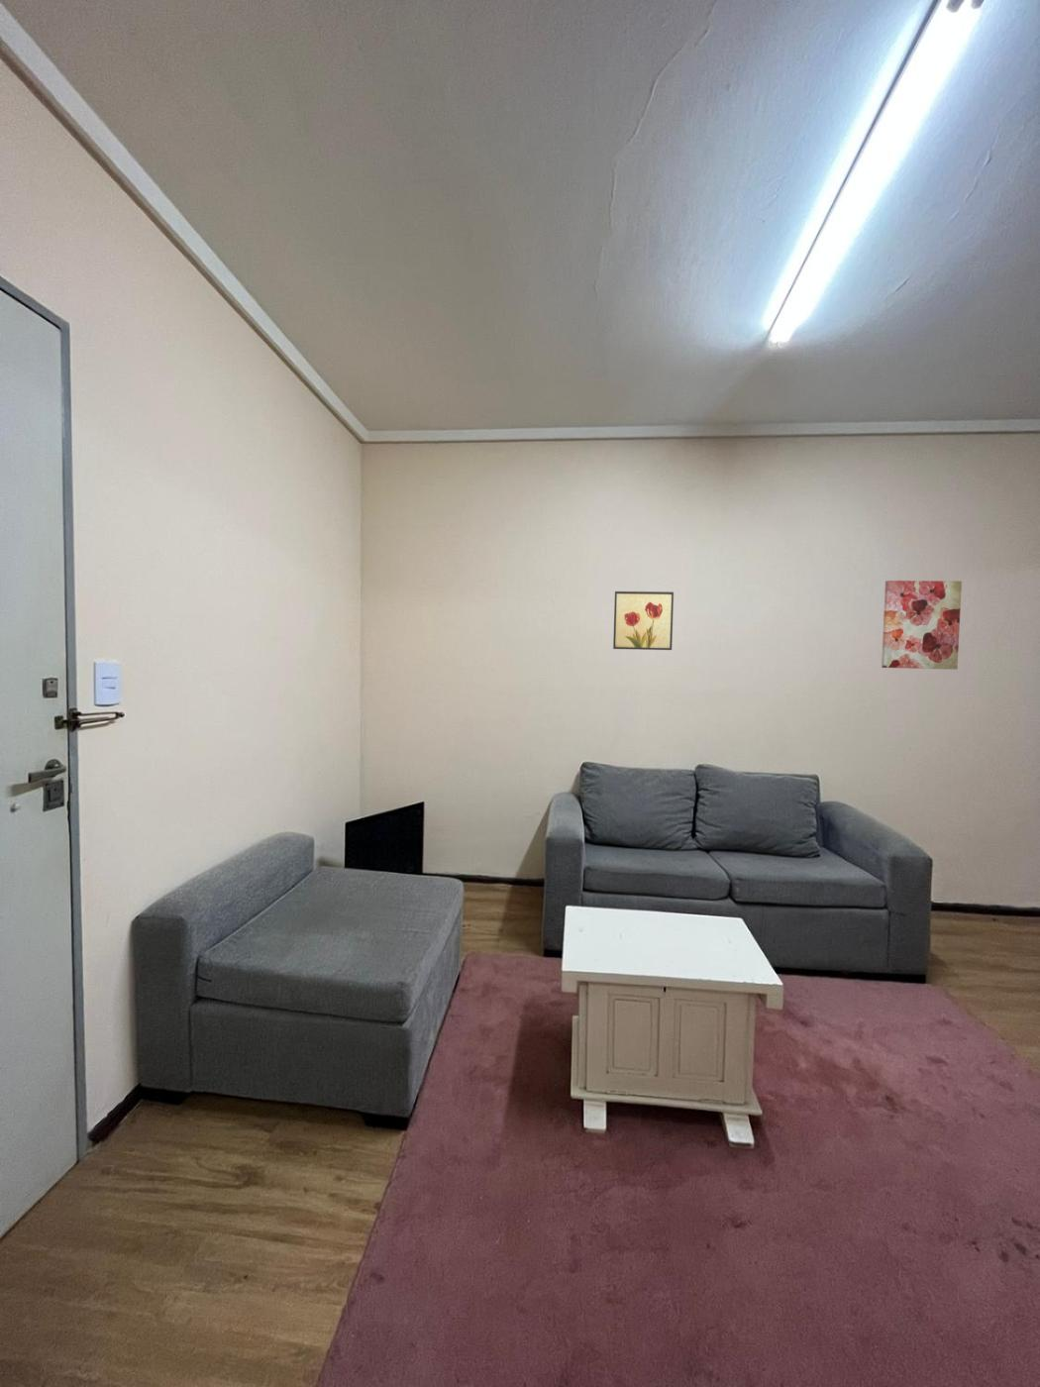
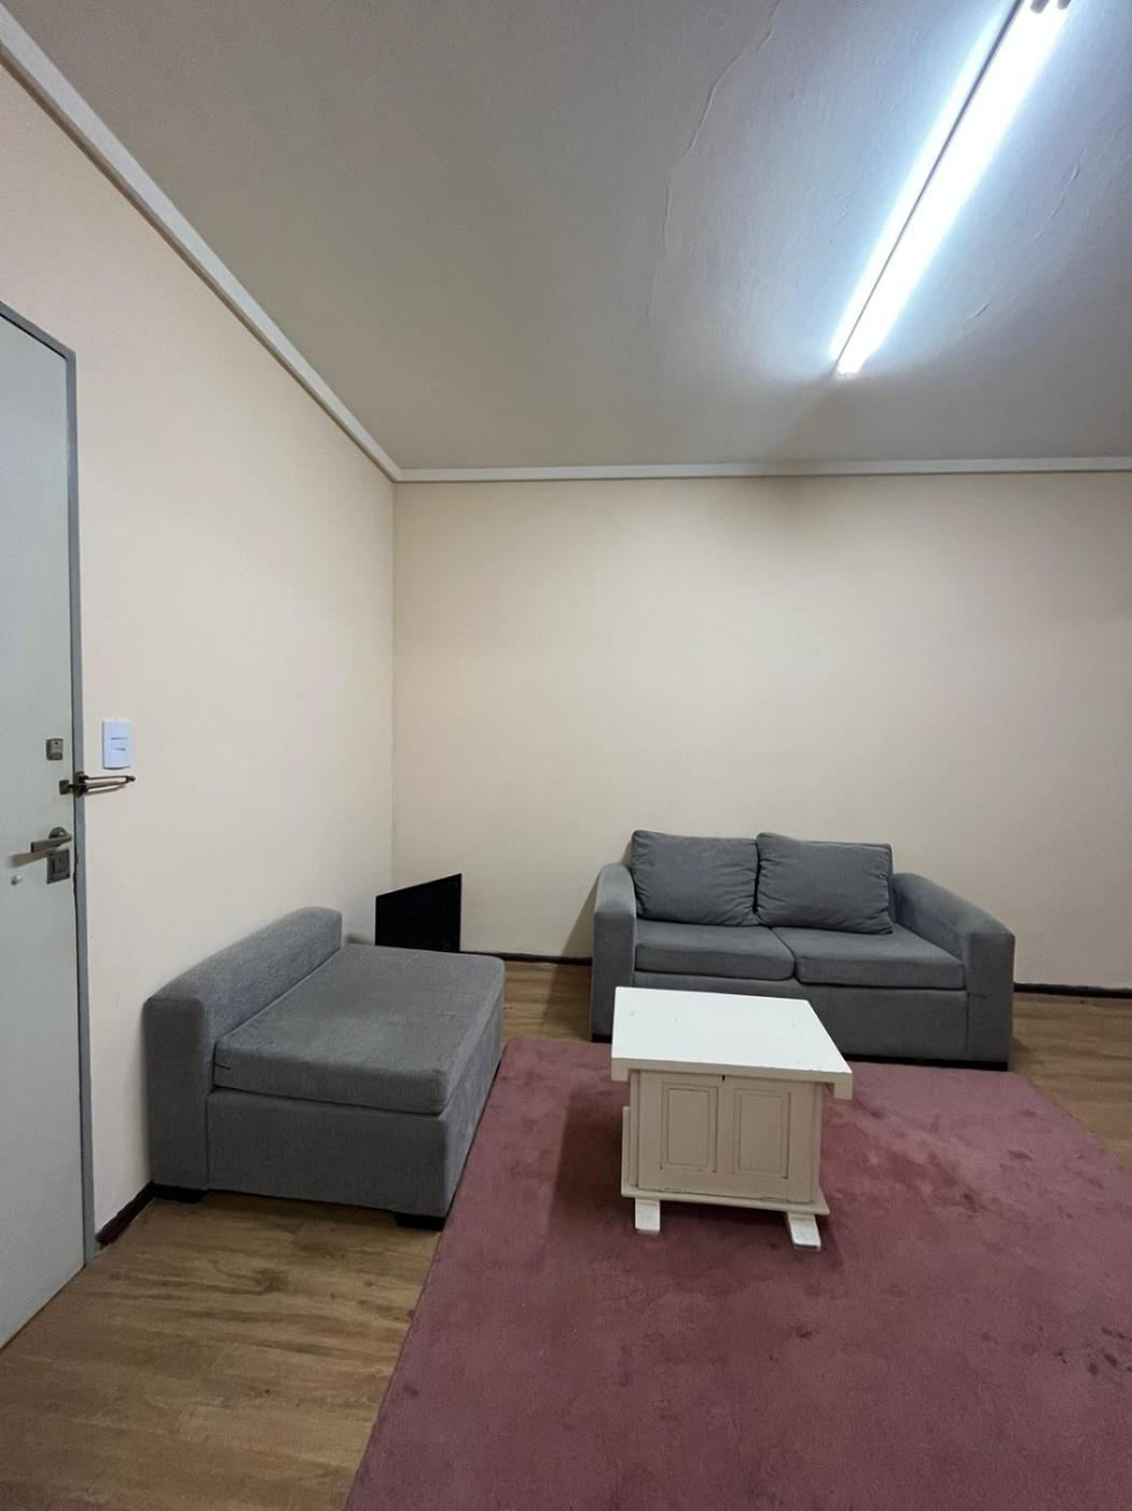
- wall art (642, 620)
- wall art (921, 625)
